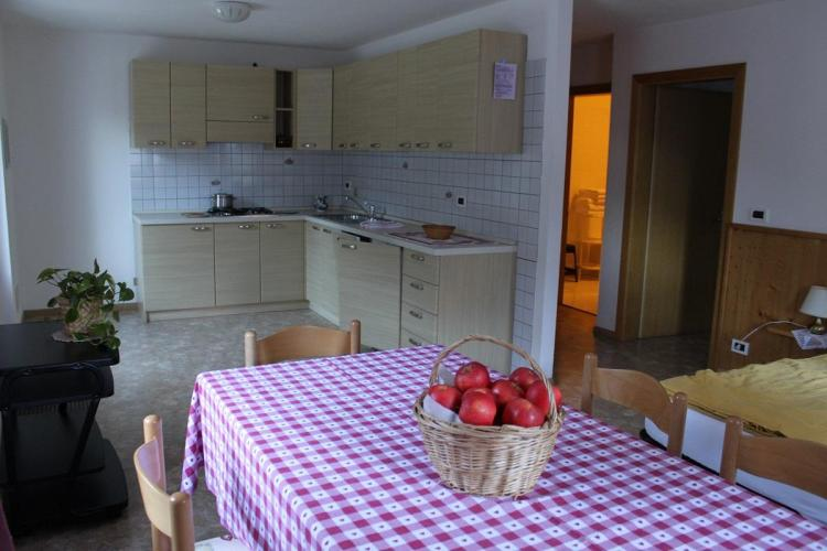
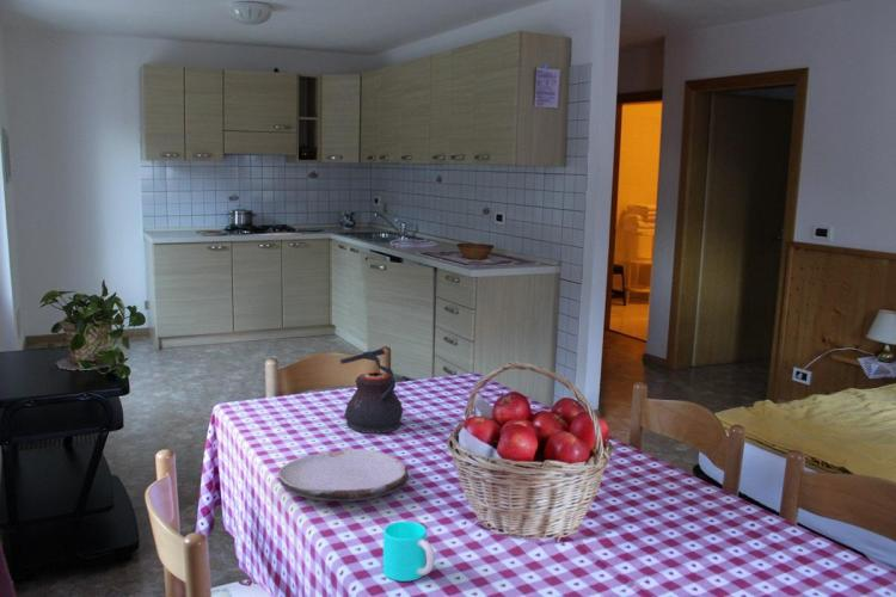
+ cup (410, 553)
+ plate (343, 475)
+ teapot (374, 388)
